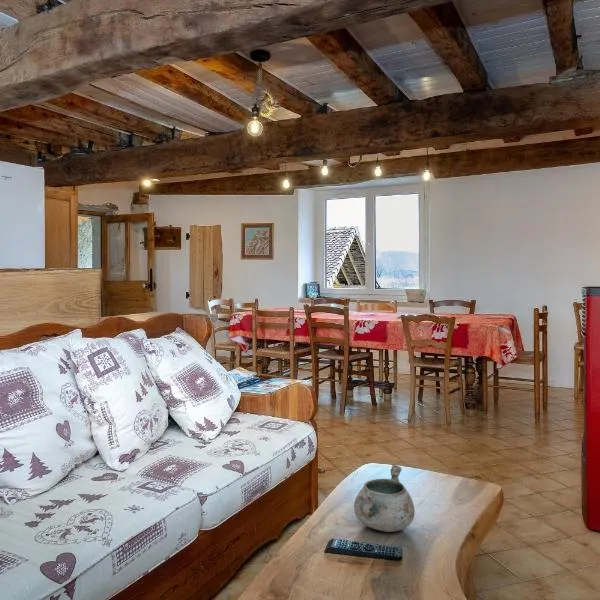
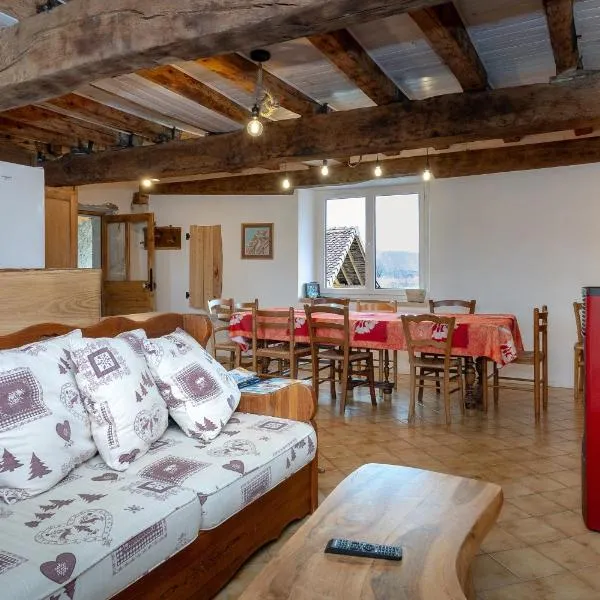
- decorative bowl (383, 501)
